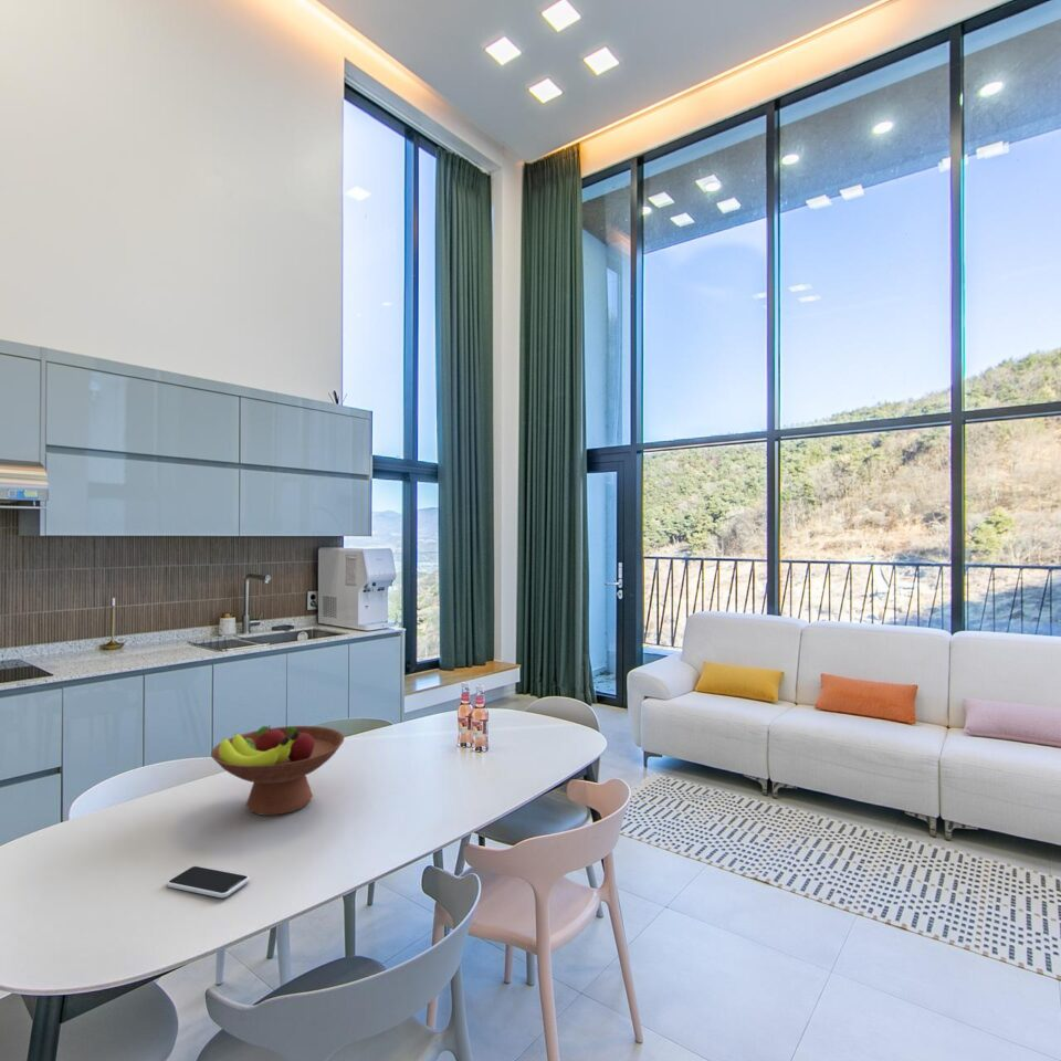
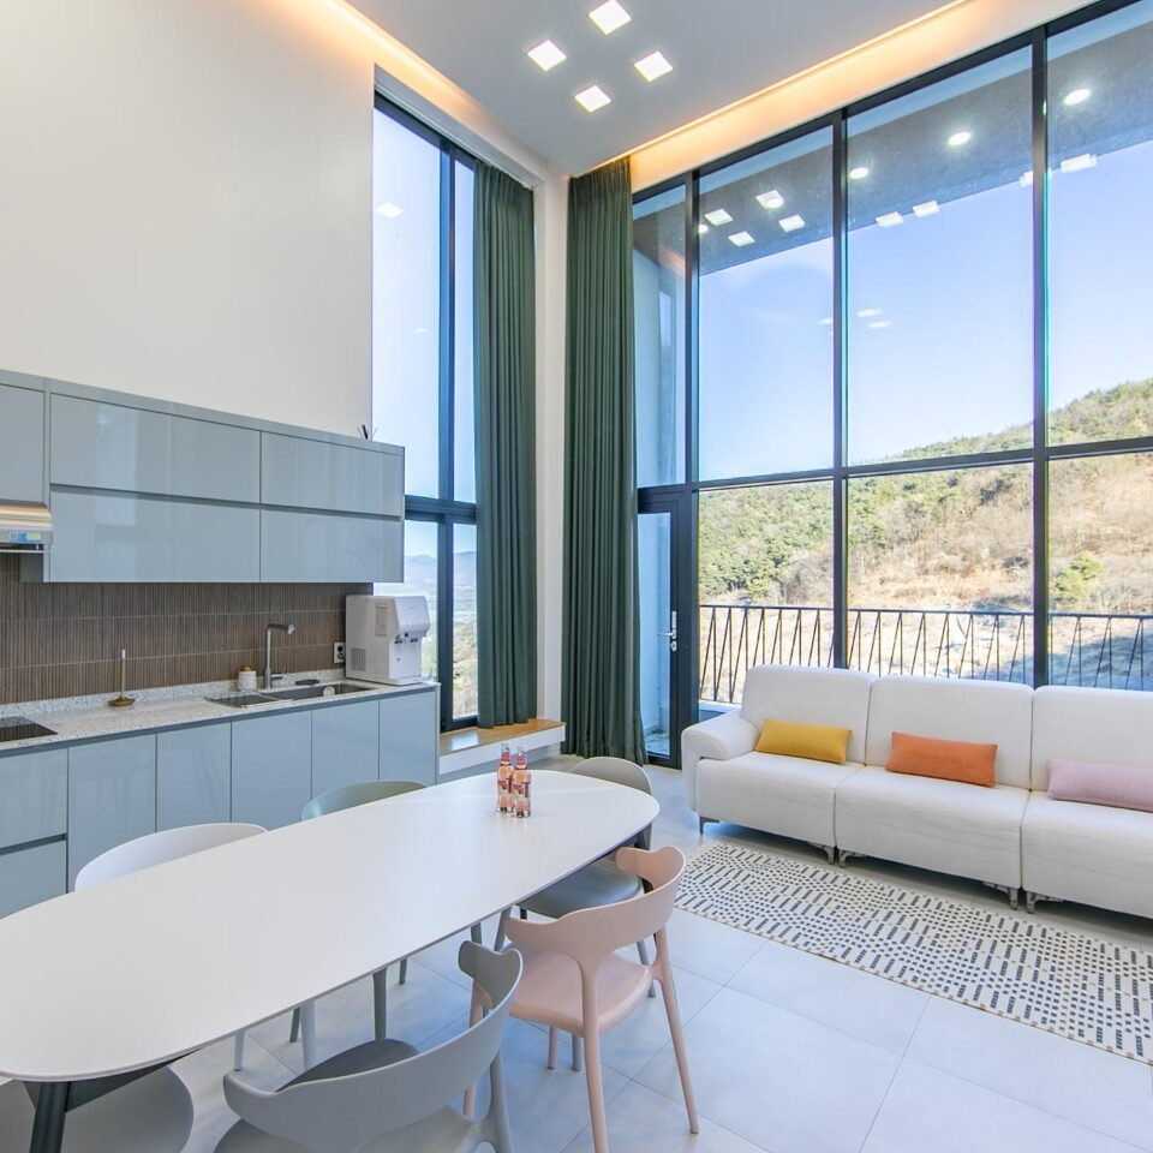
- fruit bowl (280, 761)
- smartphone (208, 881)
